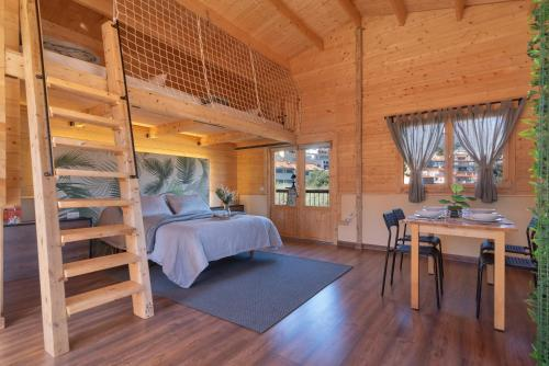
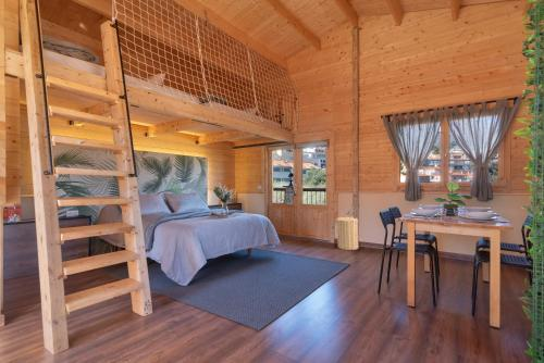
+ laundry hamper (347, 230)
